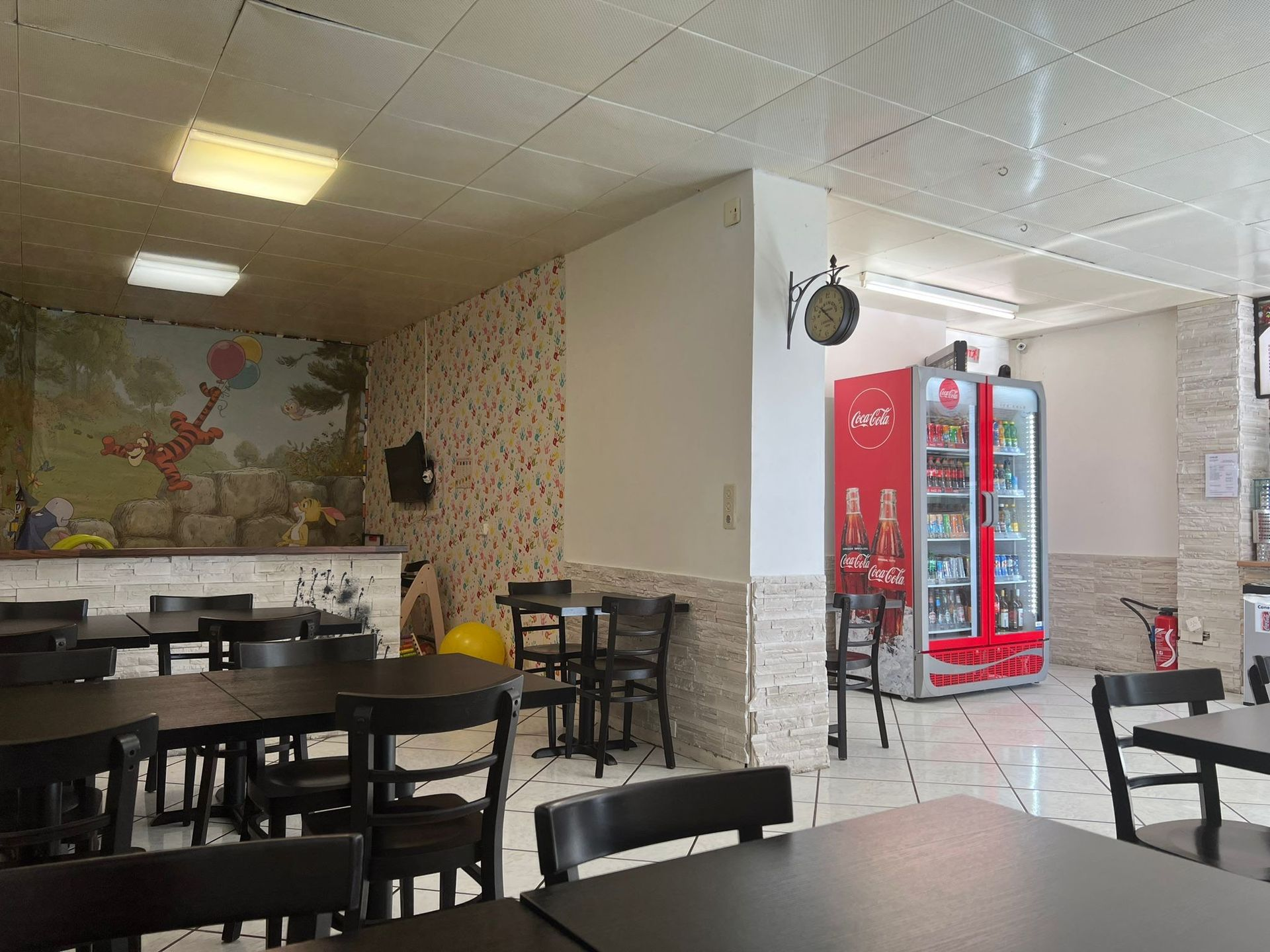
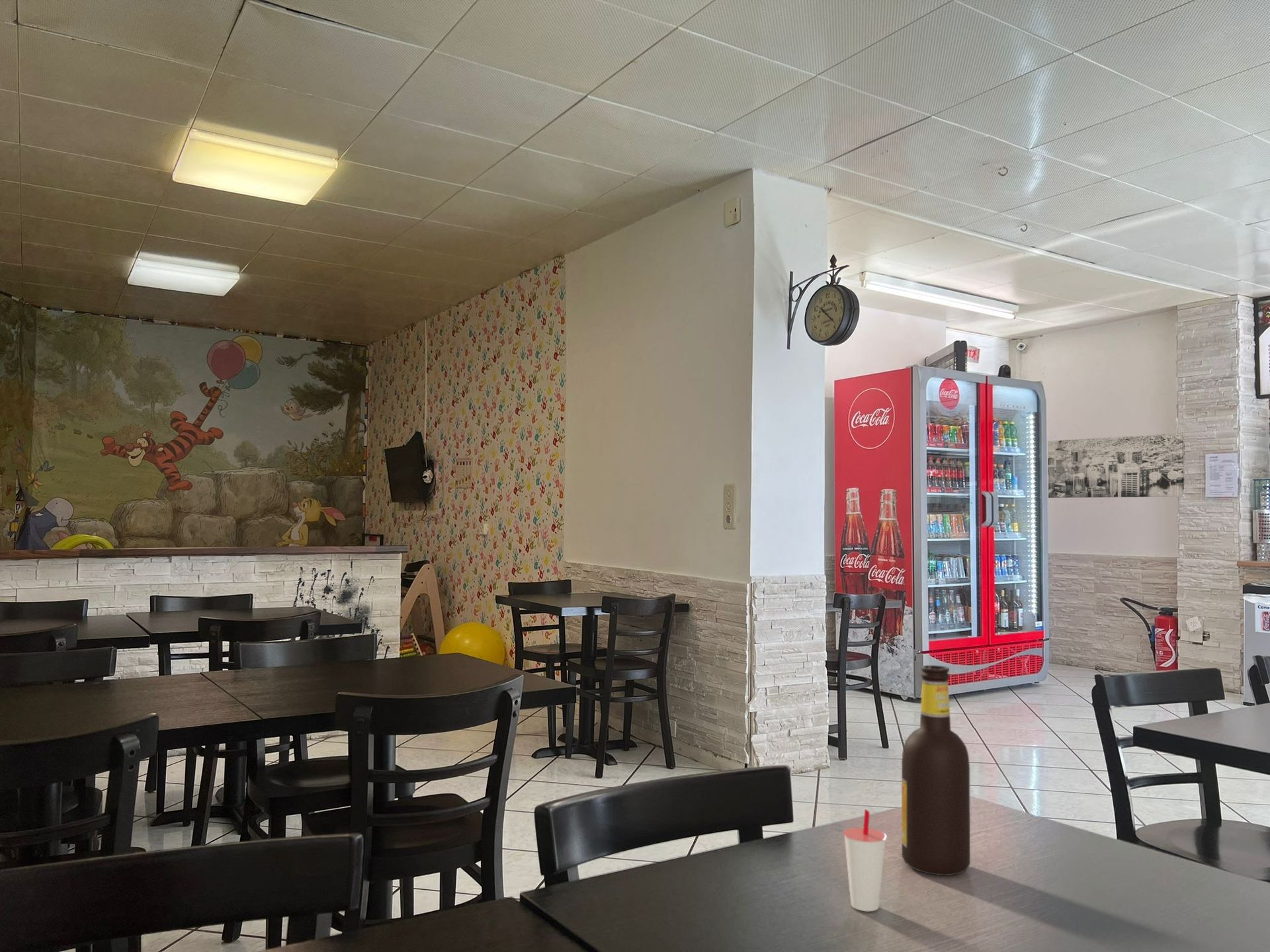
+ cup (865, 857)
+ soda bottle (935, 766)
+ wall art (1091, 467)
